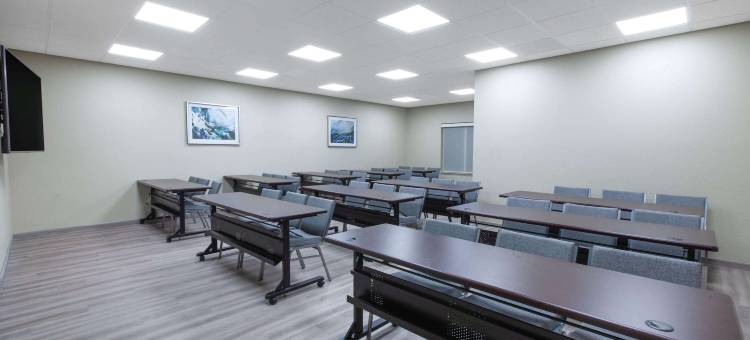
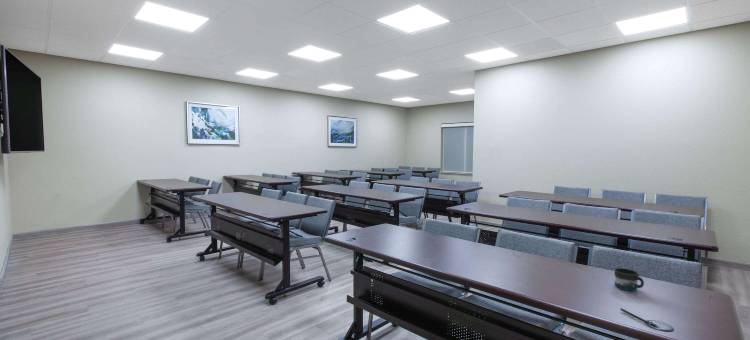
+ pen (638, 318)
+ mug (628, 280)
